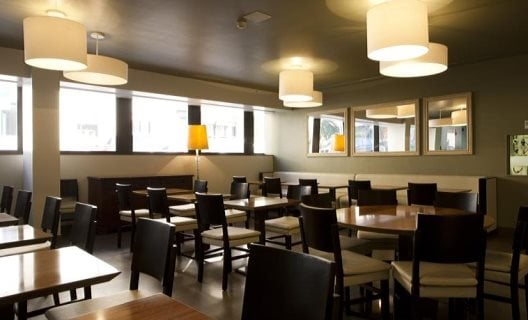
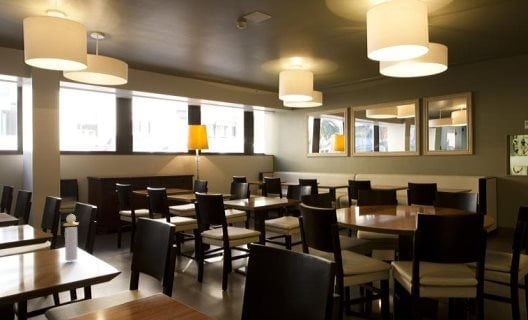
+ perfume bottle (71, 237)
